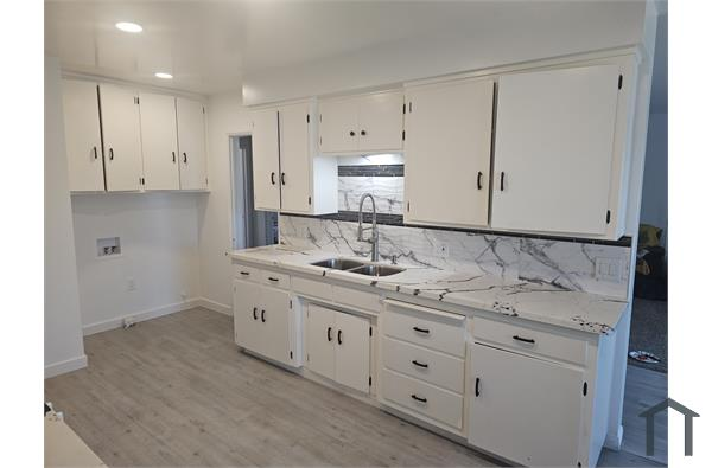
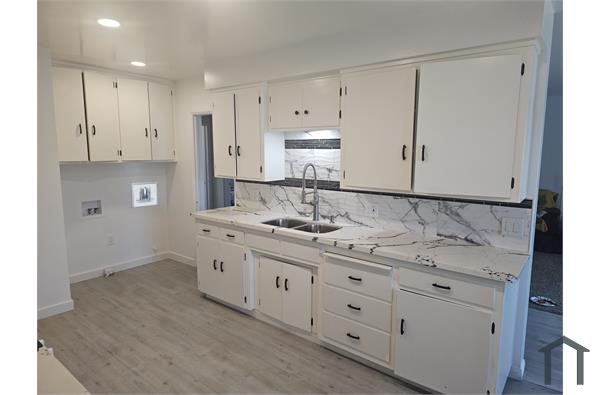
+ wall art (144, 194)
